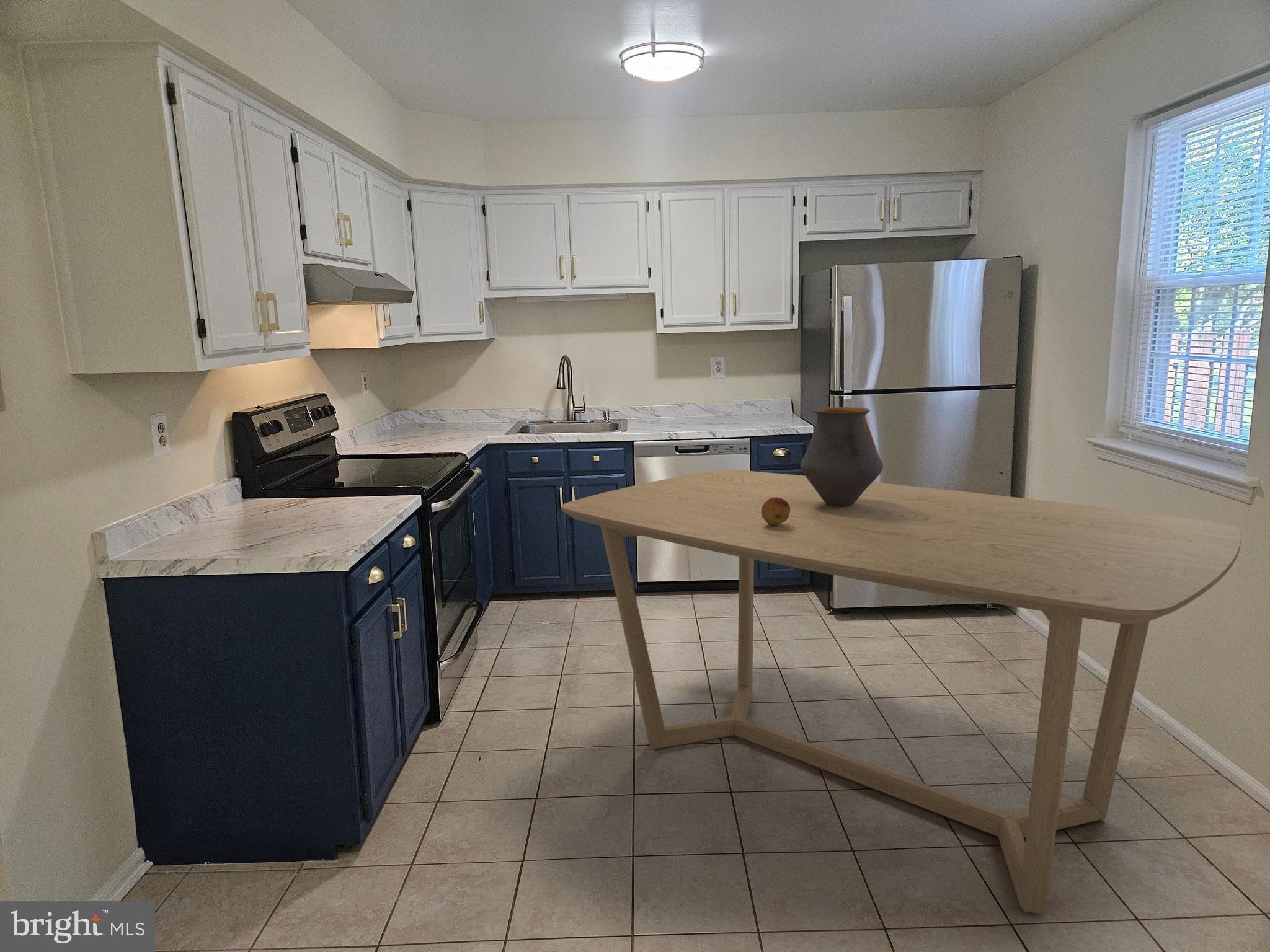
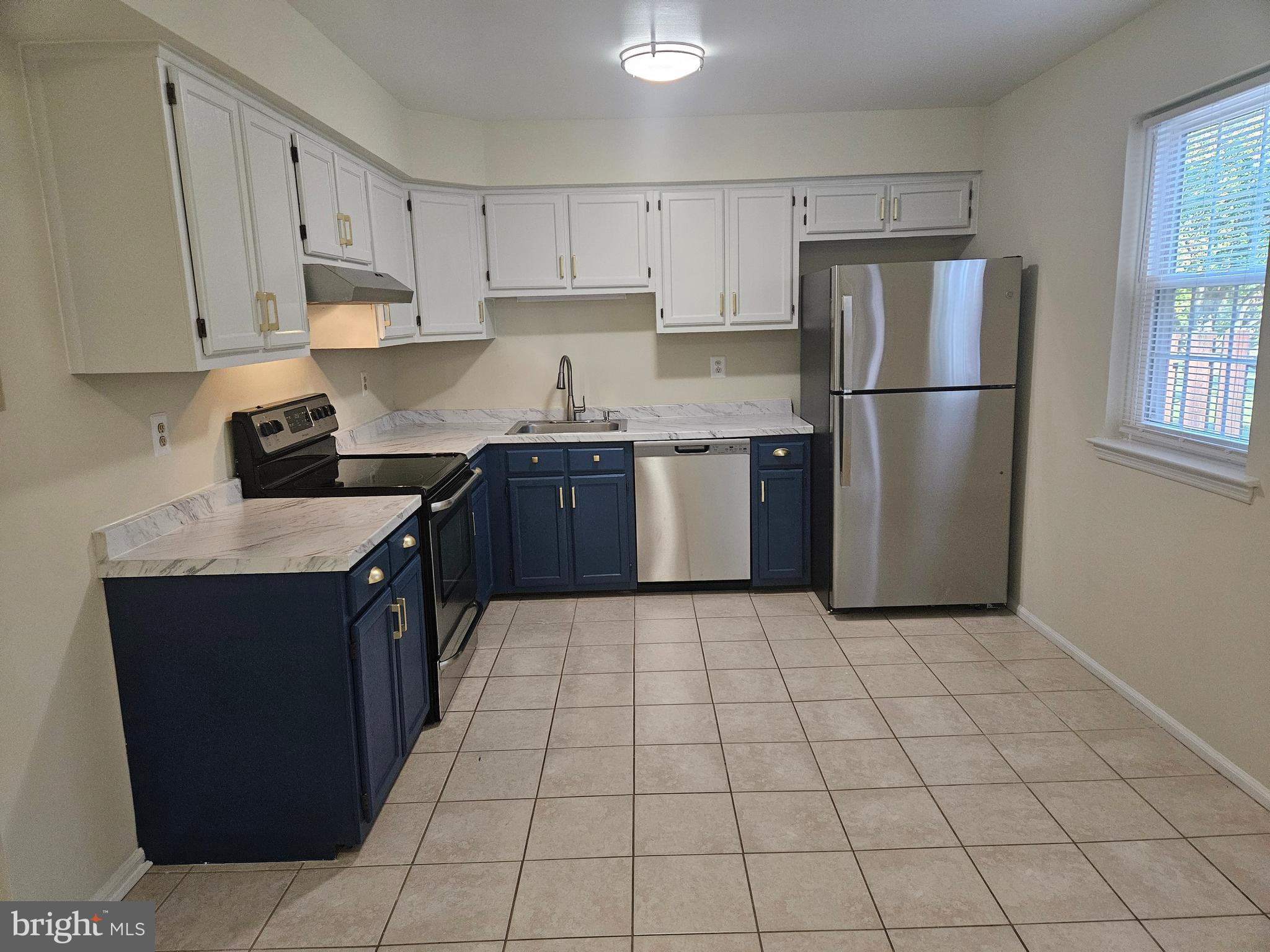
- vase (841, 456)
- dining table (870, 581)
- fruit (775, 510)
